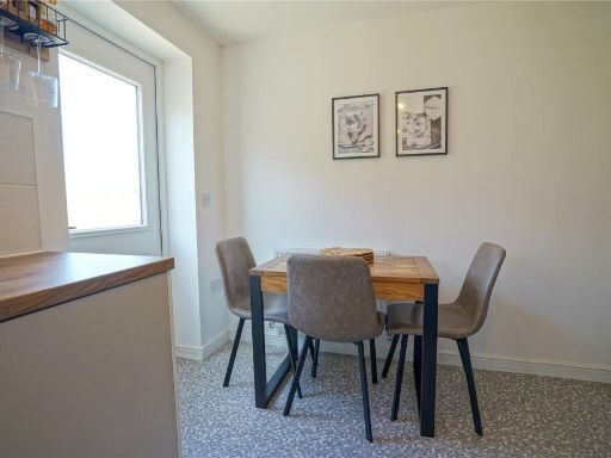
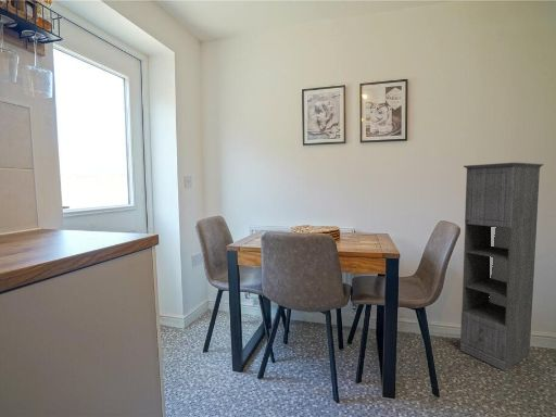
+ storage cabinet (497, 261)
